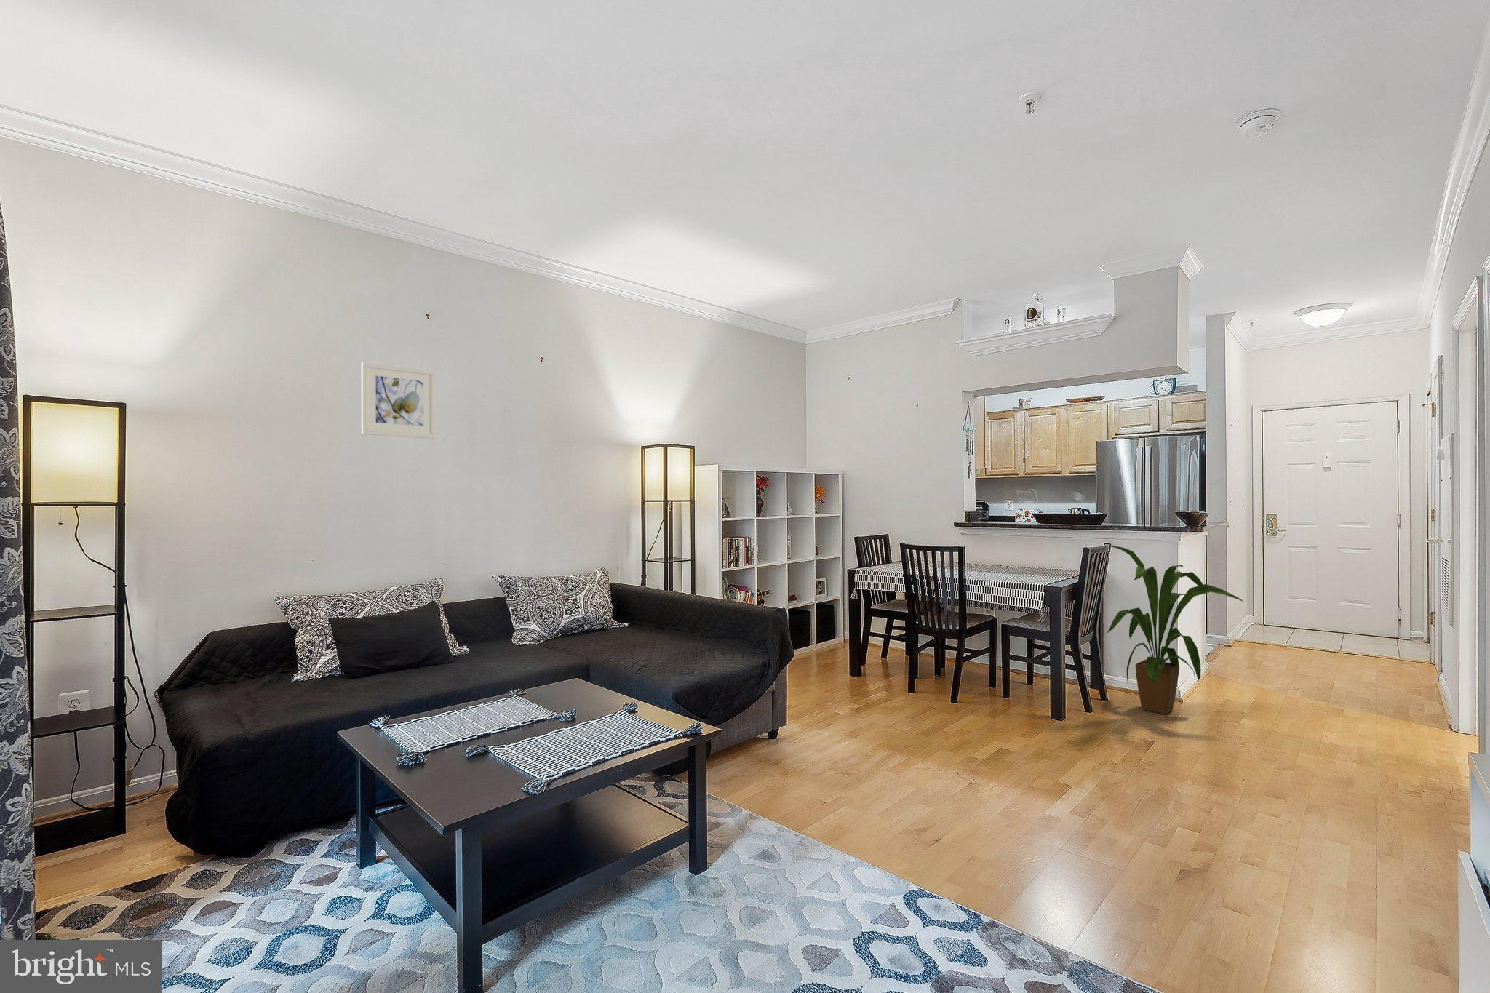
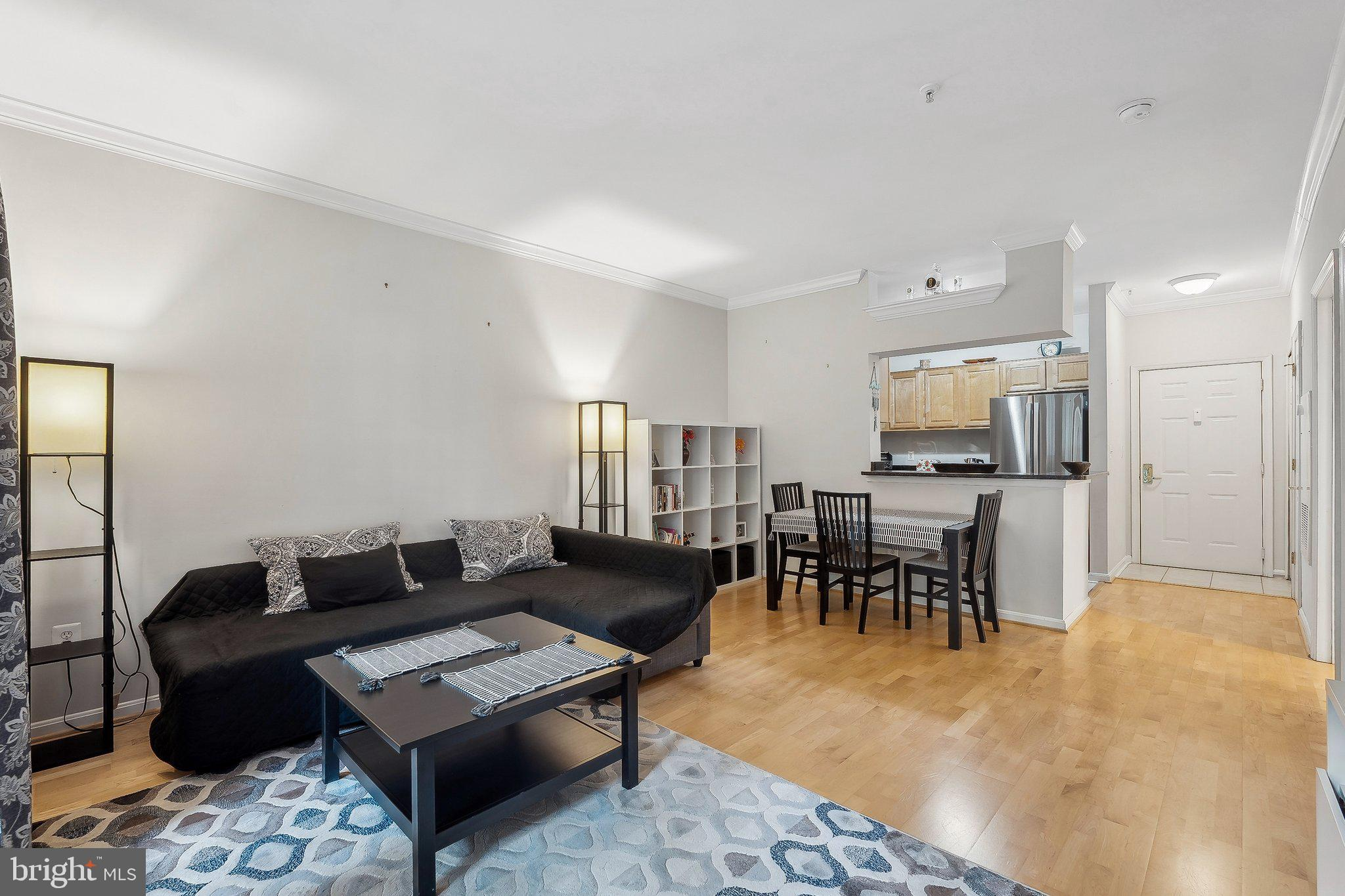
- house plant (1172, 629)
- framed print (400, 401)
